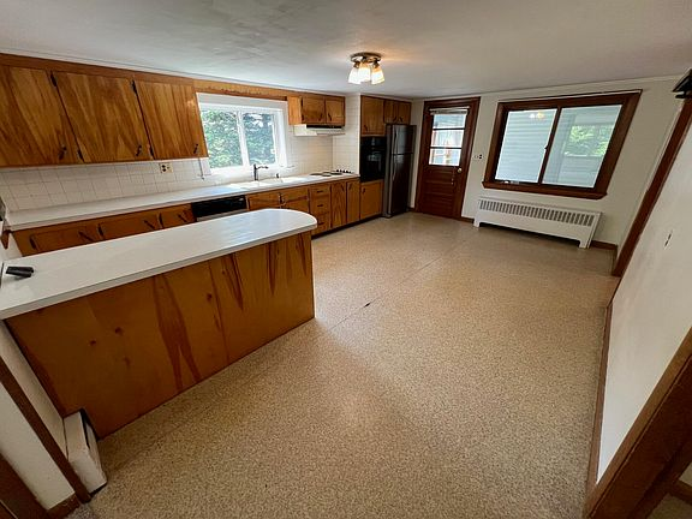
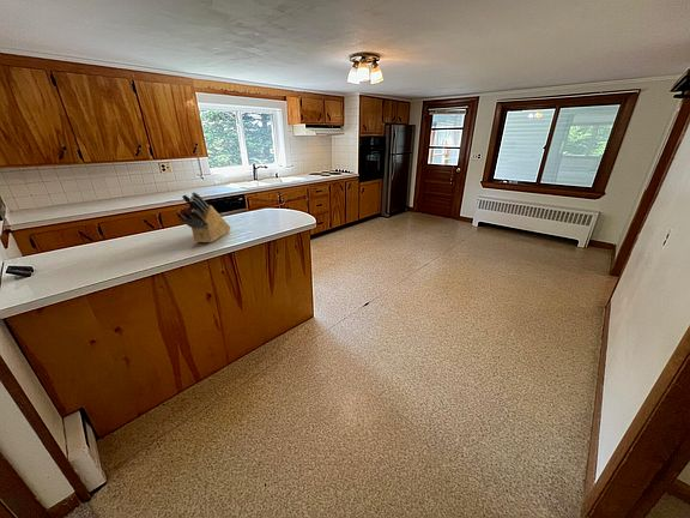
+ knife block (205, 215)
